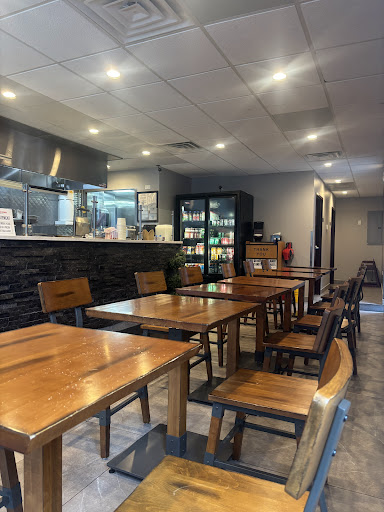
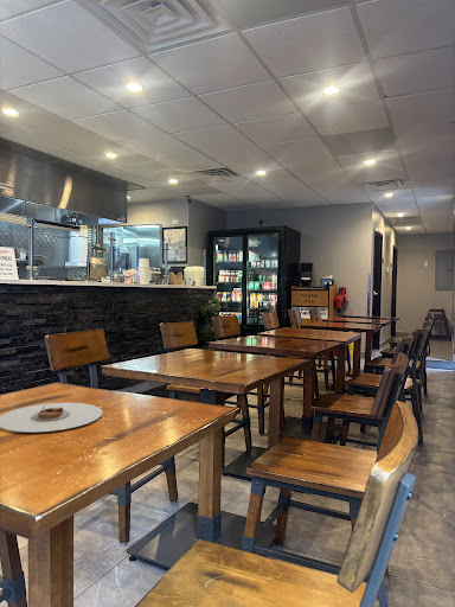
+ plate (51, 411)
